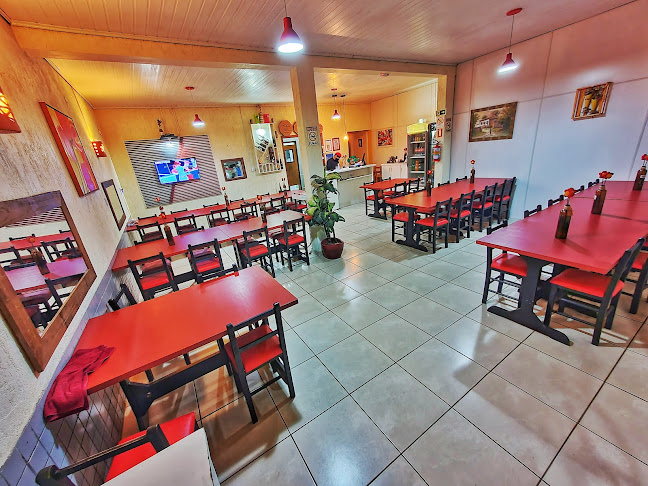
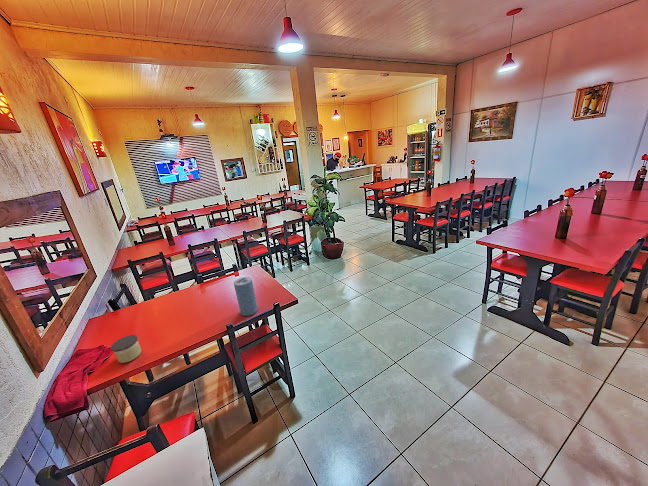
+ candle (127, 349)
+ decorative vase (246, 296)
